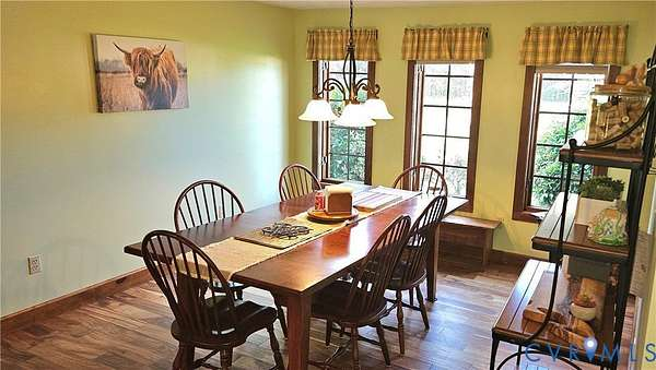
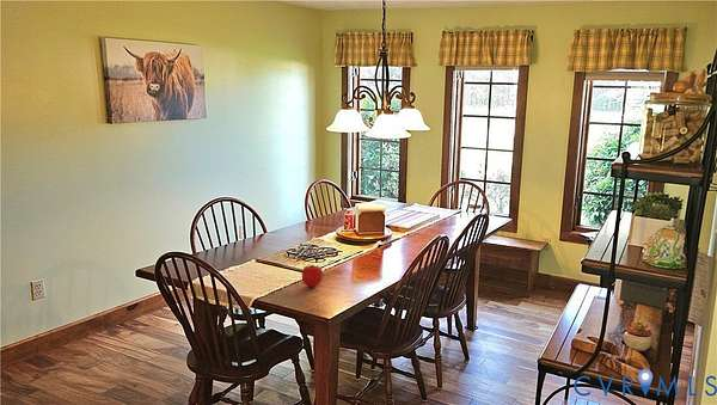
+ fruit (312, 275)
